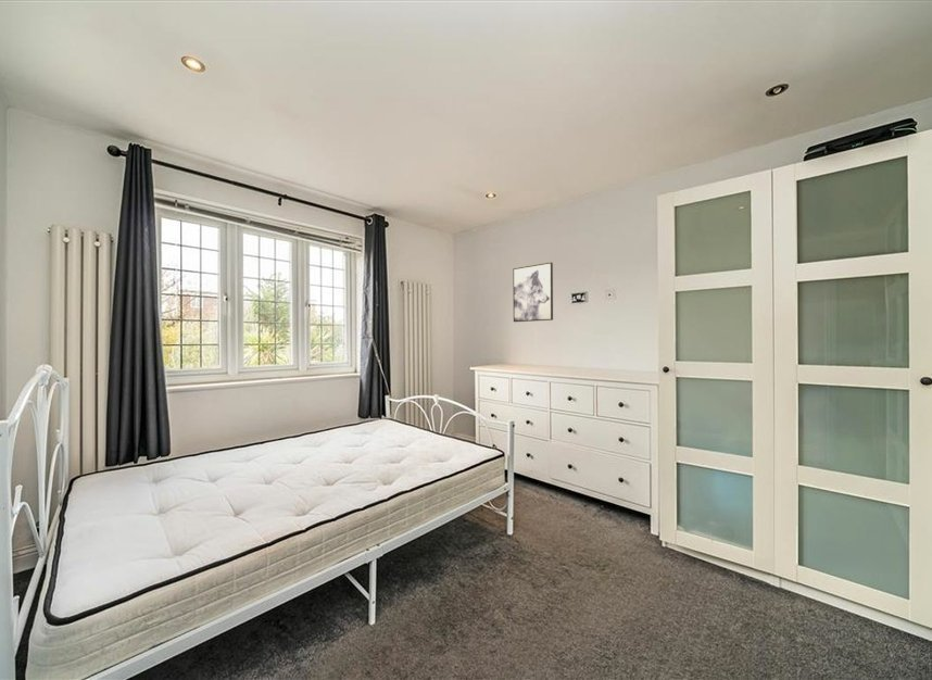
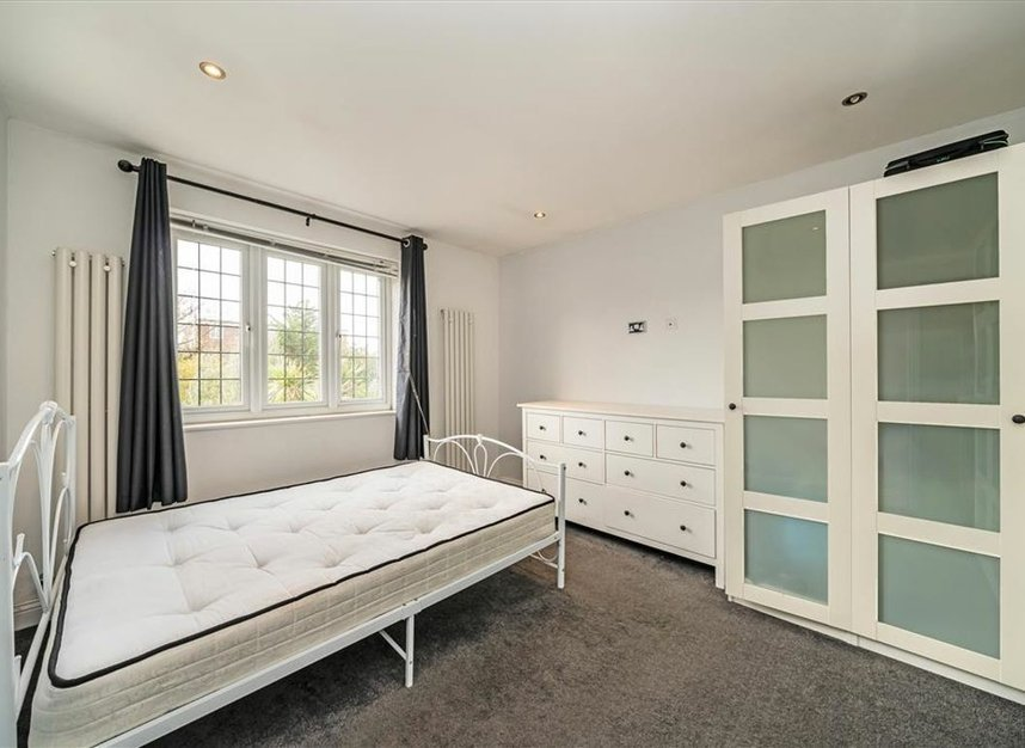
- wall art (532, 293)
